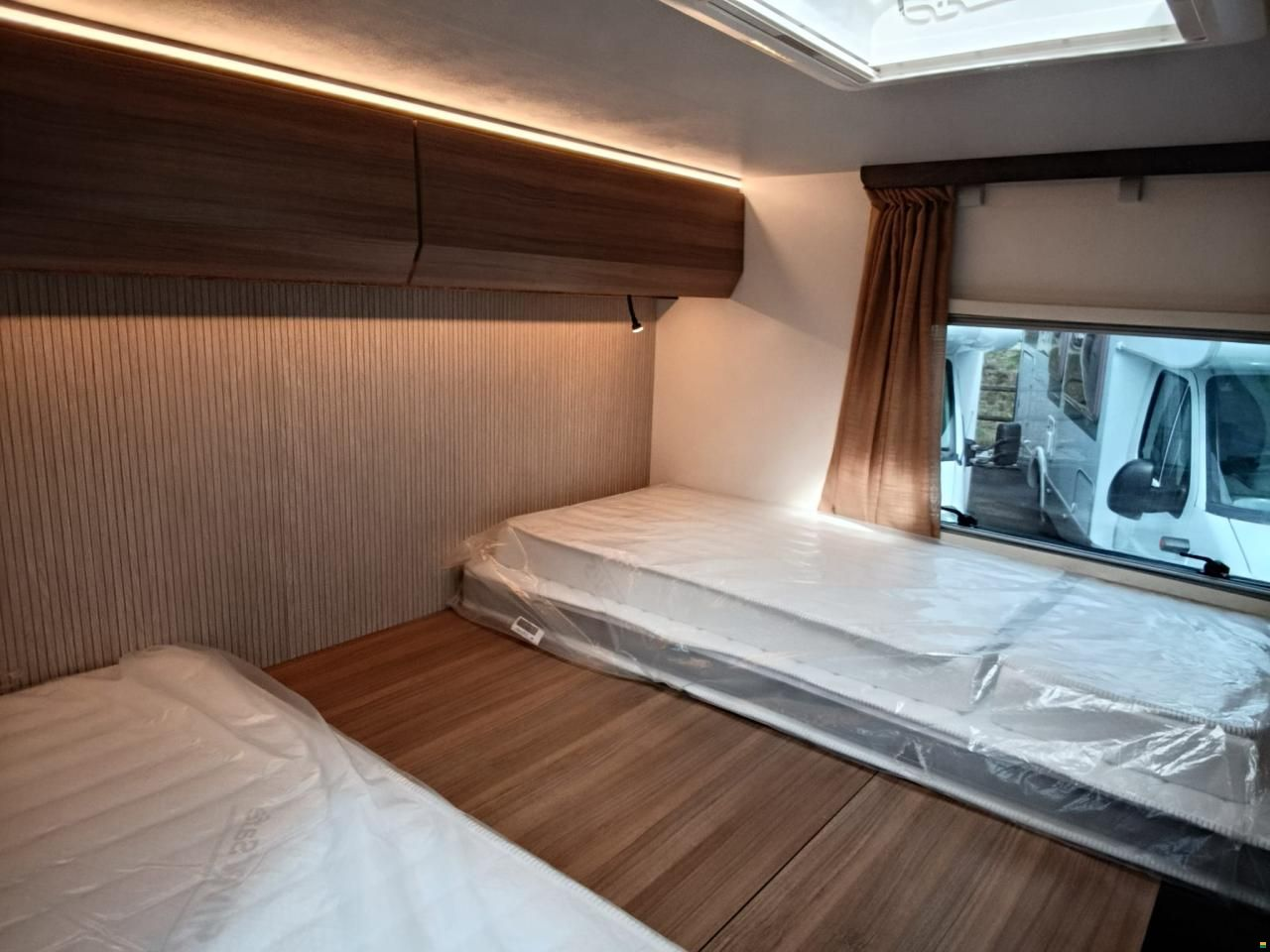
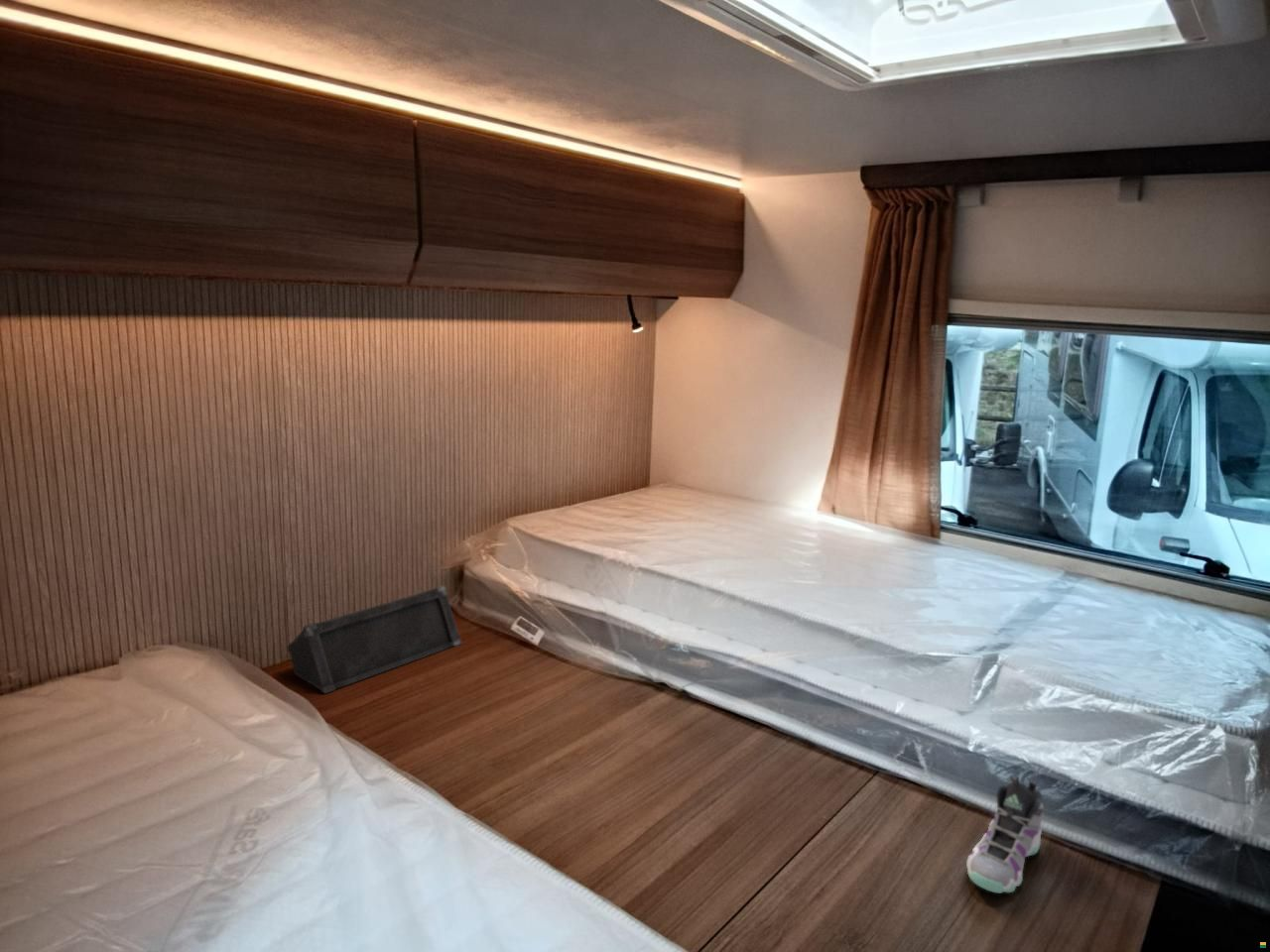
+ sneaker (1007, 822)
+ speaker (378, 630)
